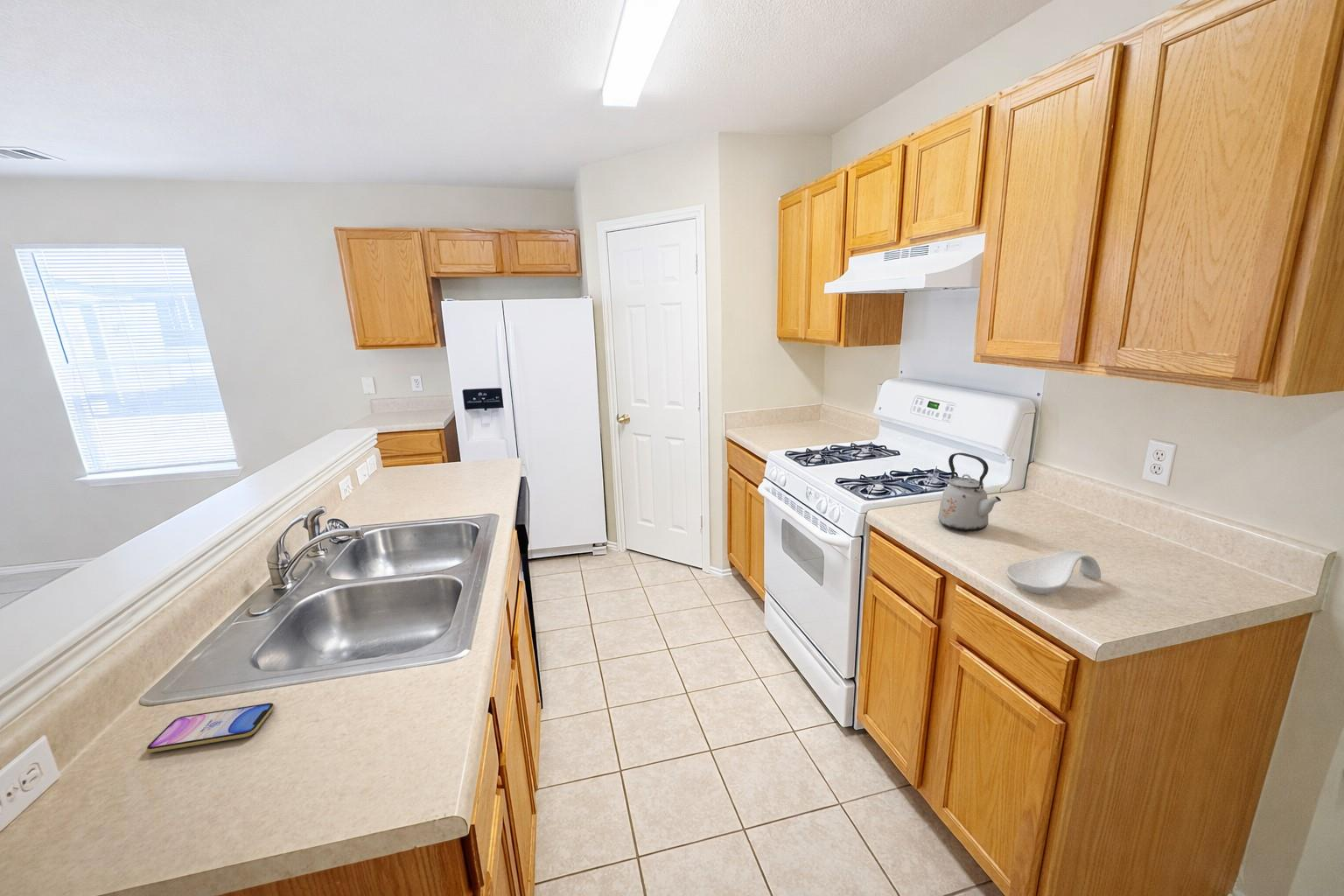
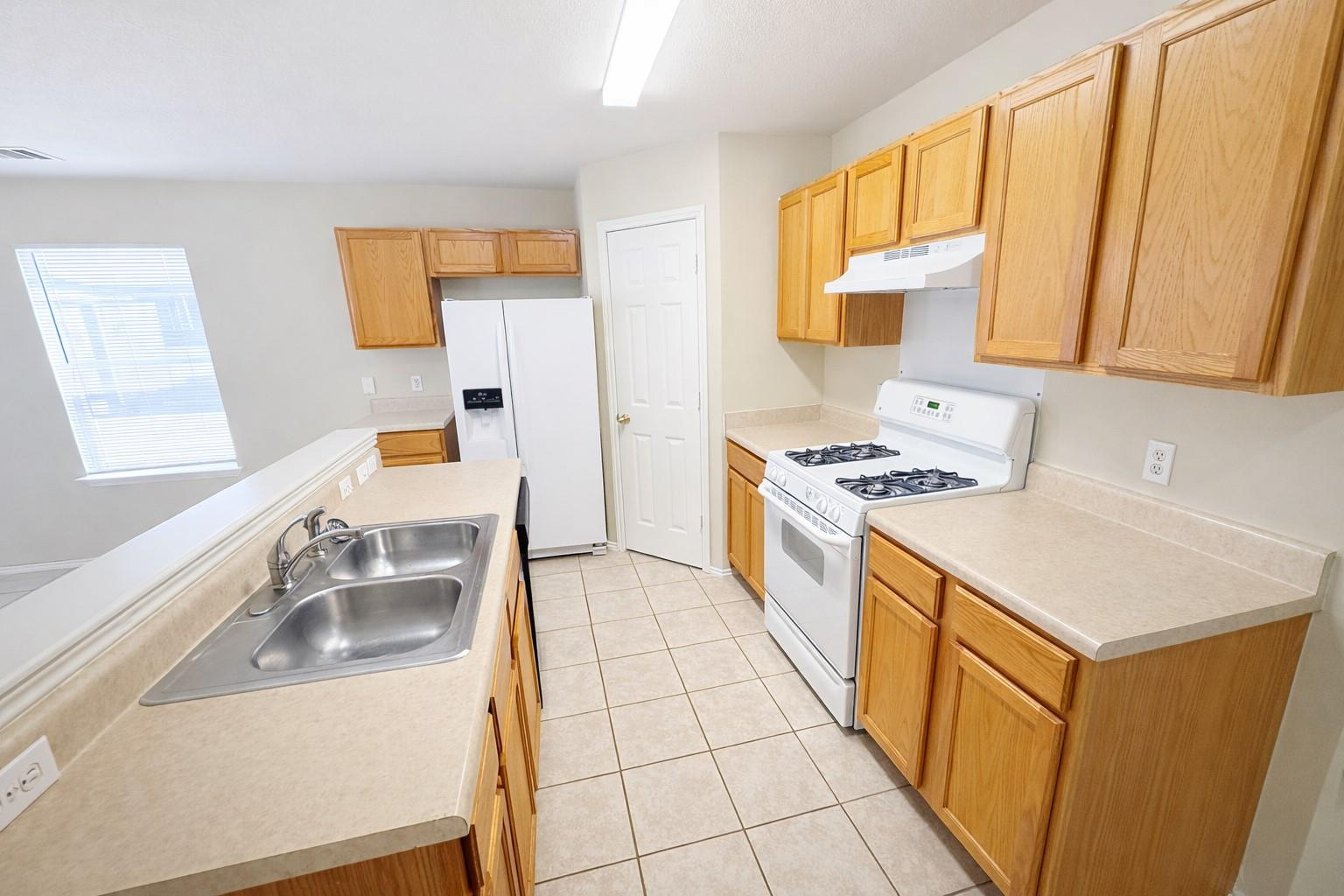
- smartphone (214, 726)
- spoon rest (1054, 570)
- kettle (972, 494)
